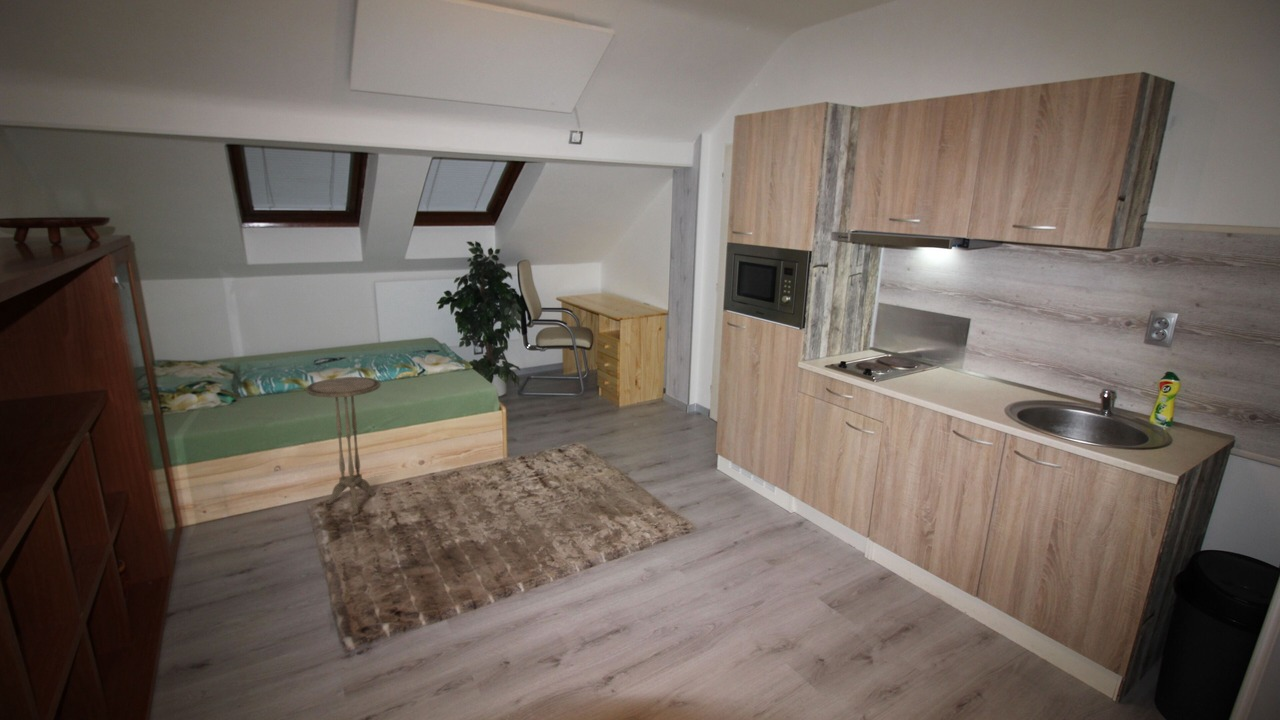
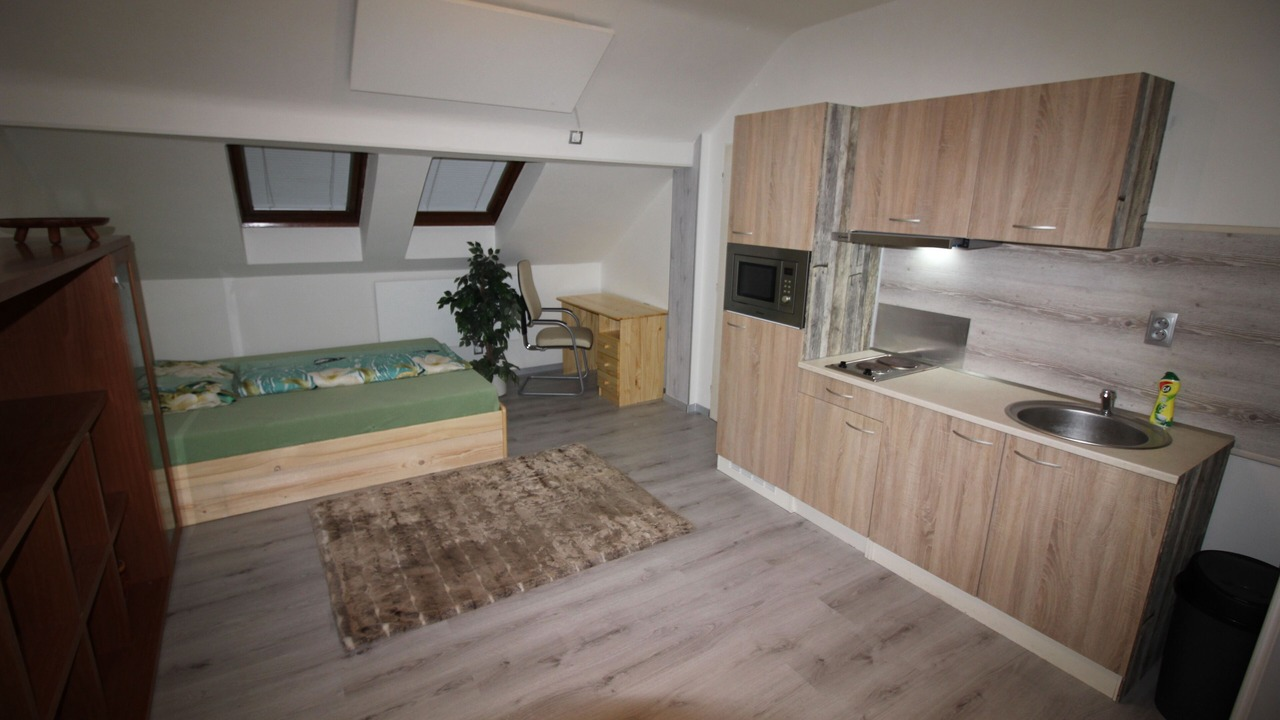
- side table (348, 445)
